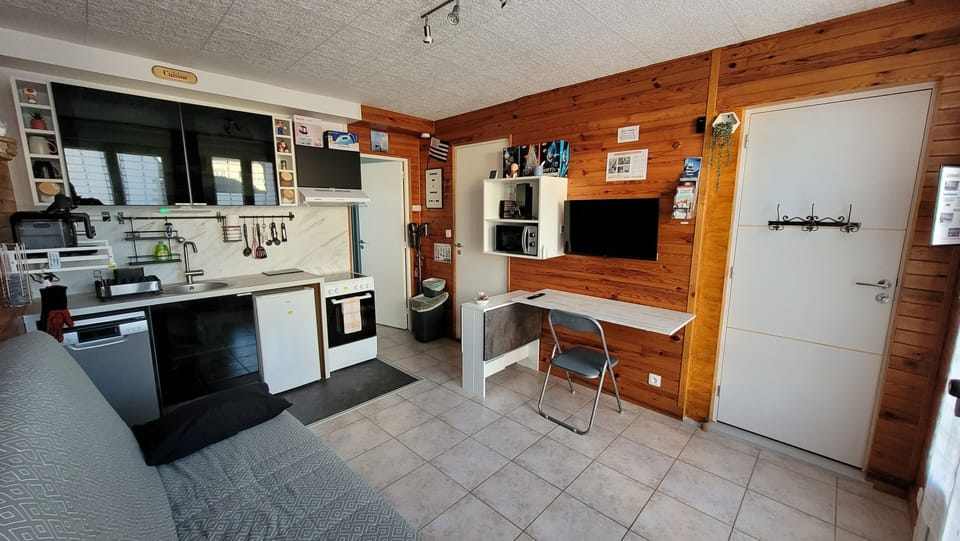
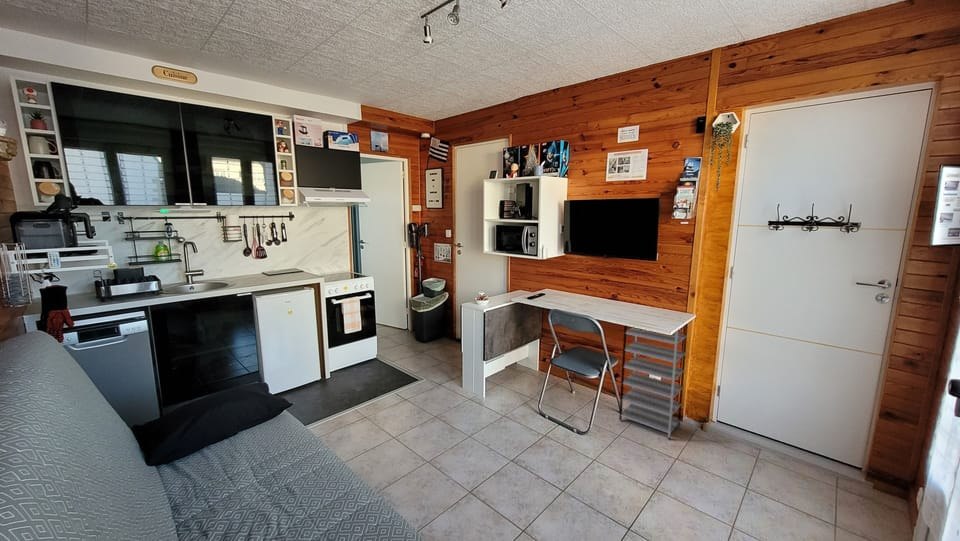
+ shelving unit (652, 370)
